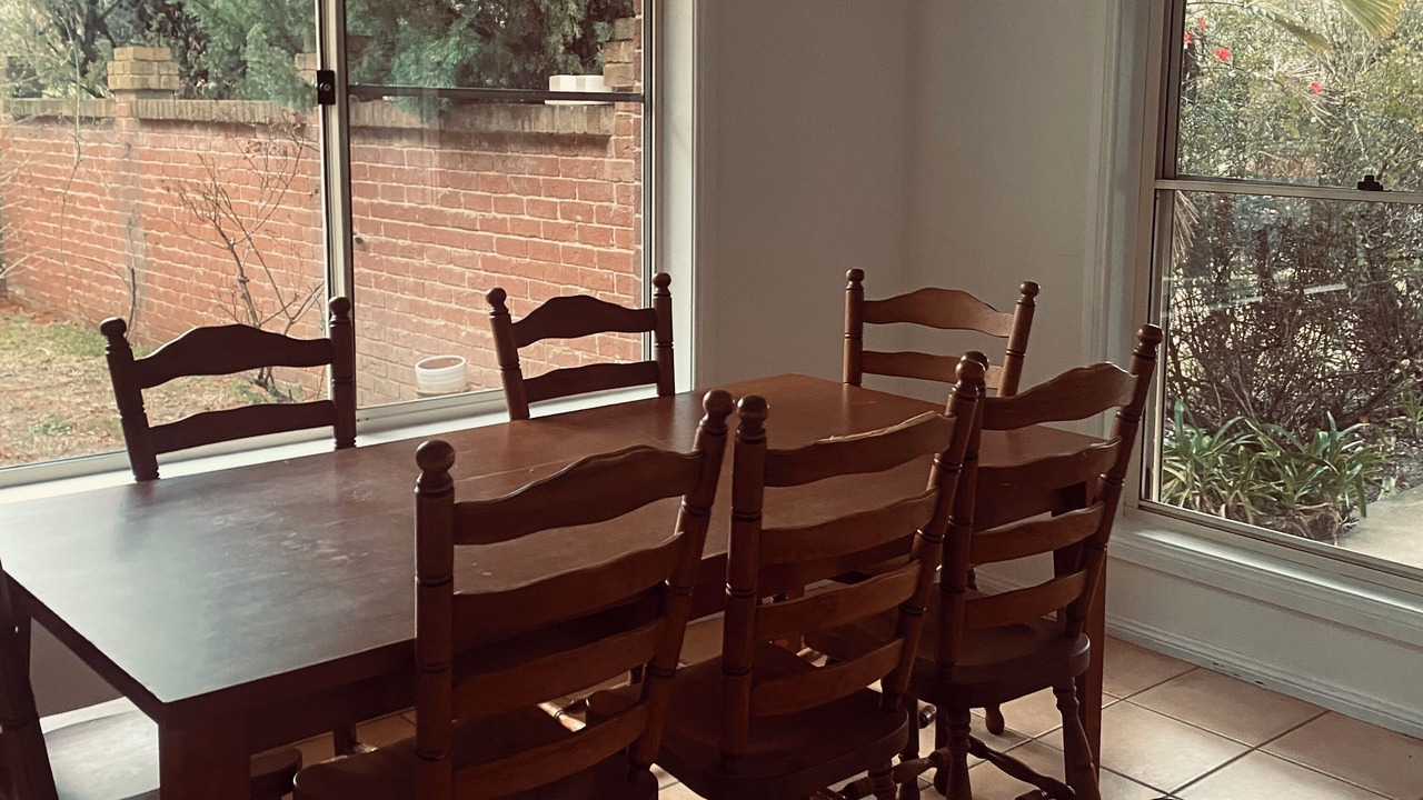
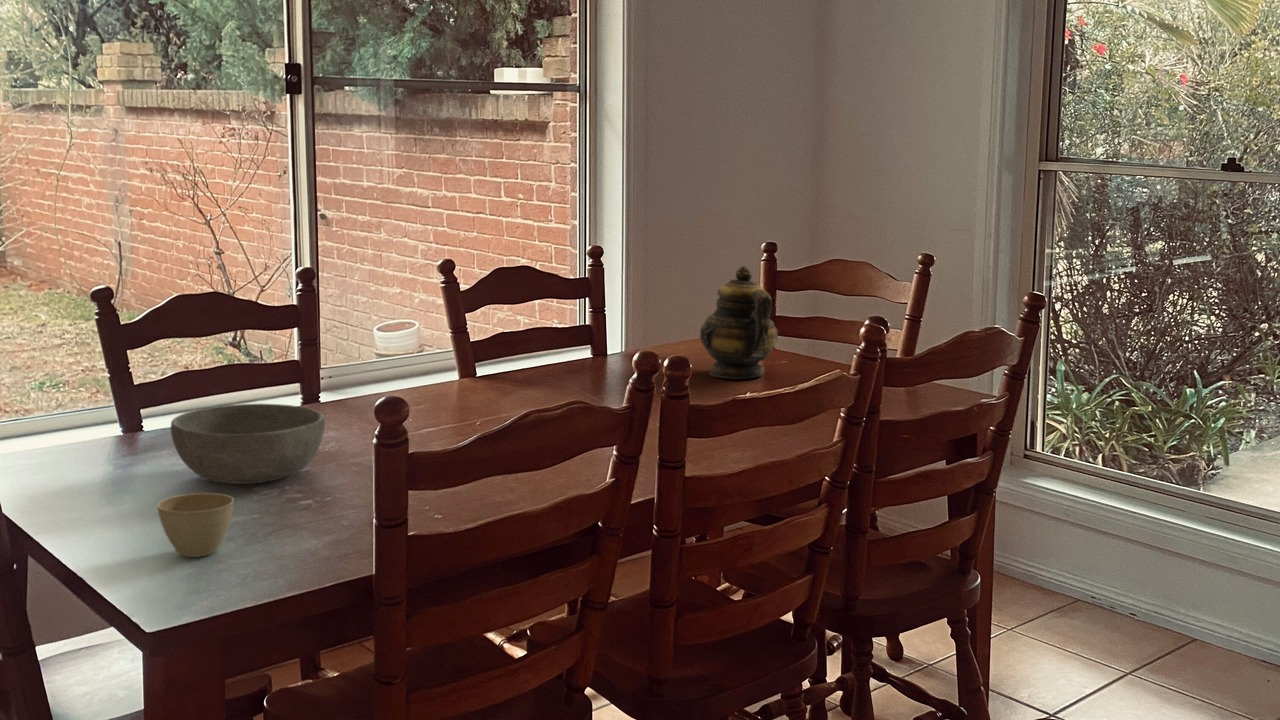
+ flower pot (197, 526)
+ teapot (740, 320)
+ bowl (250, 445)
